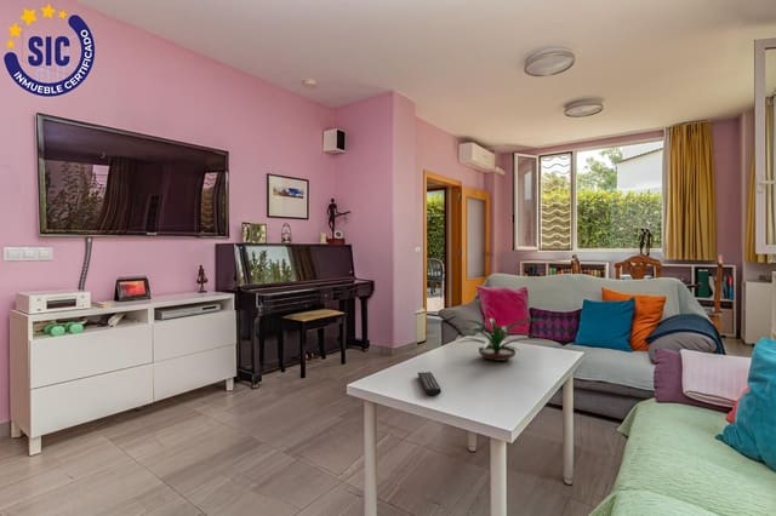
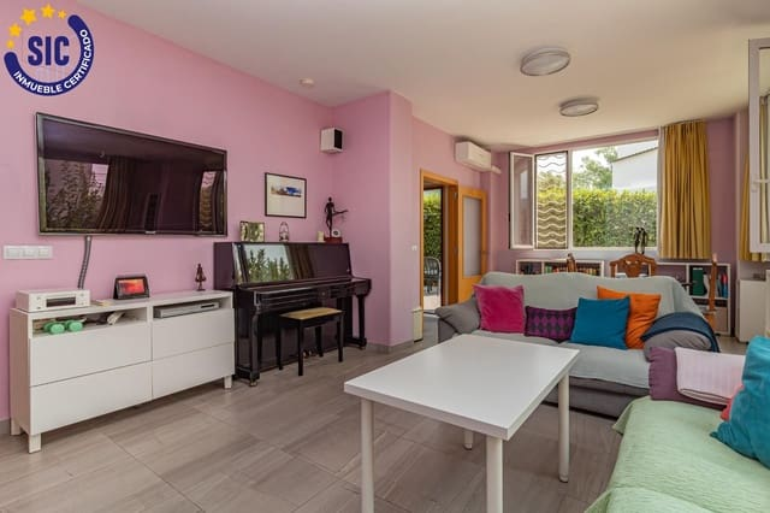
- remote control (428, 382)
- plant (502, 339)
